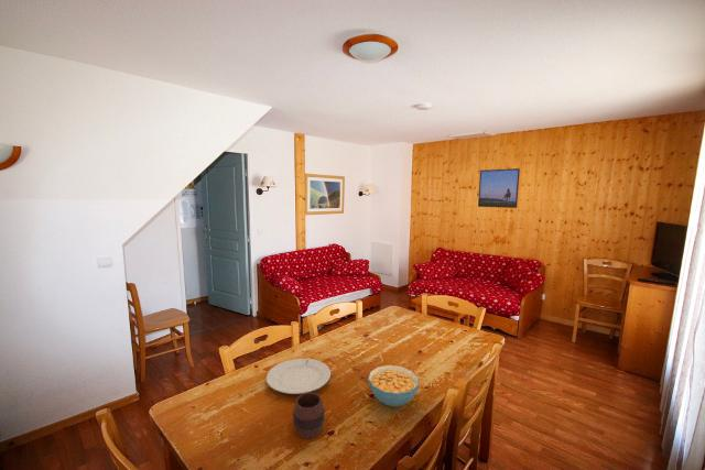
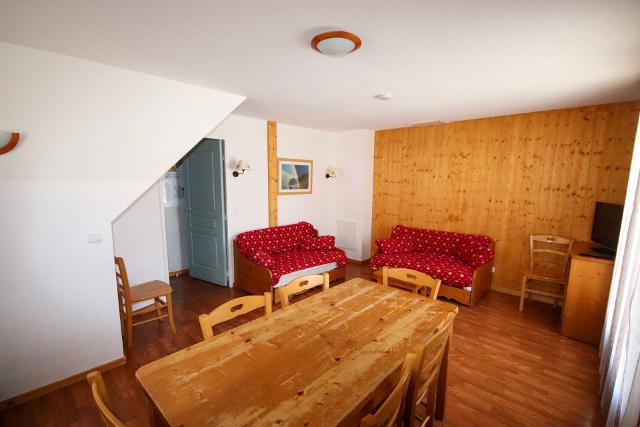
- chinaware (299, 376)
- cup (308, 415)
- cereal bowl (392, 390)
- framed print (498, 188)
